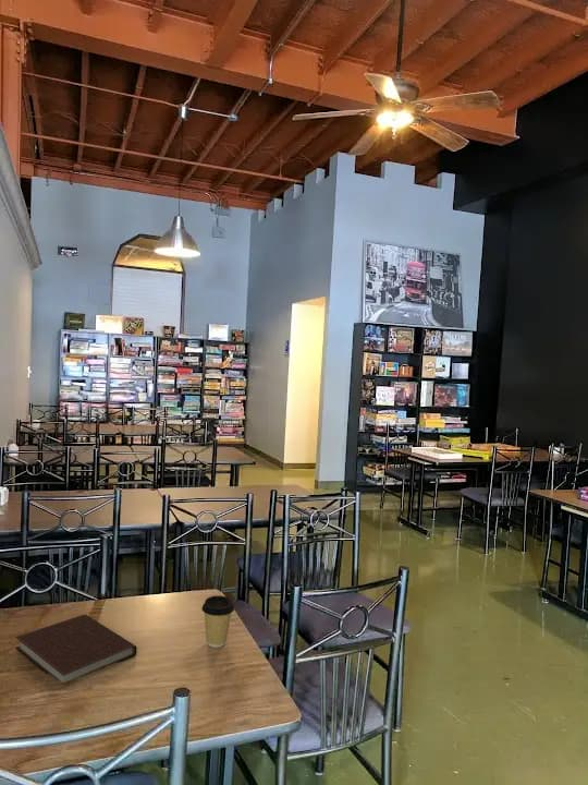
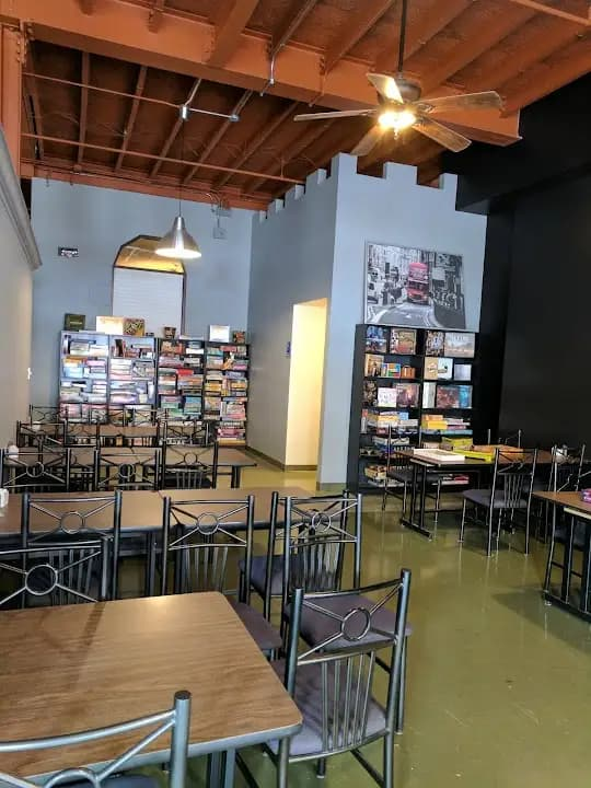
- notebook (75, 647)
- coffee cup (217, 621)
